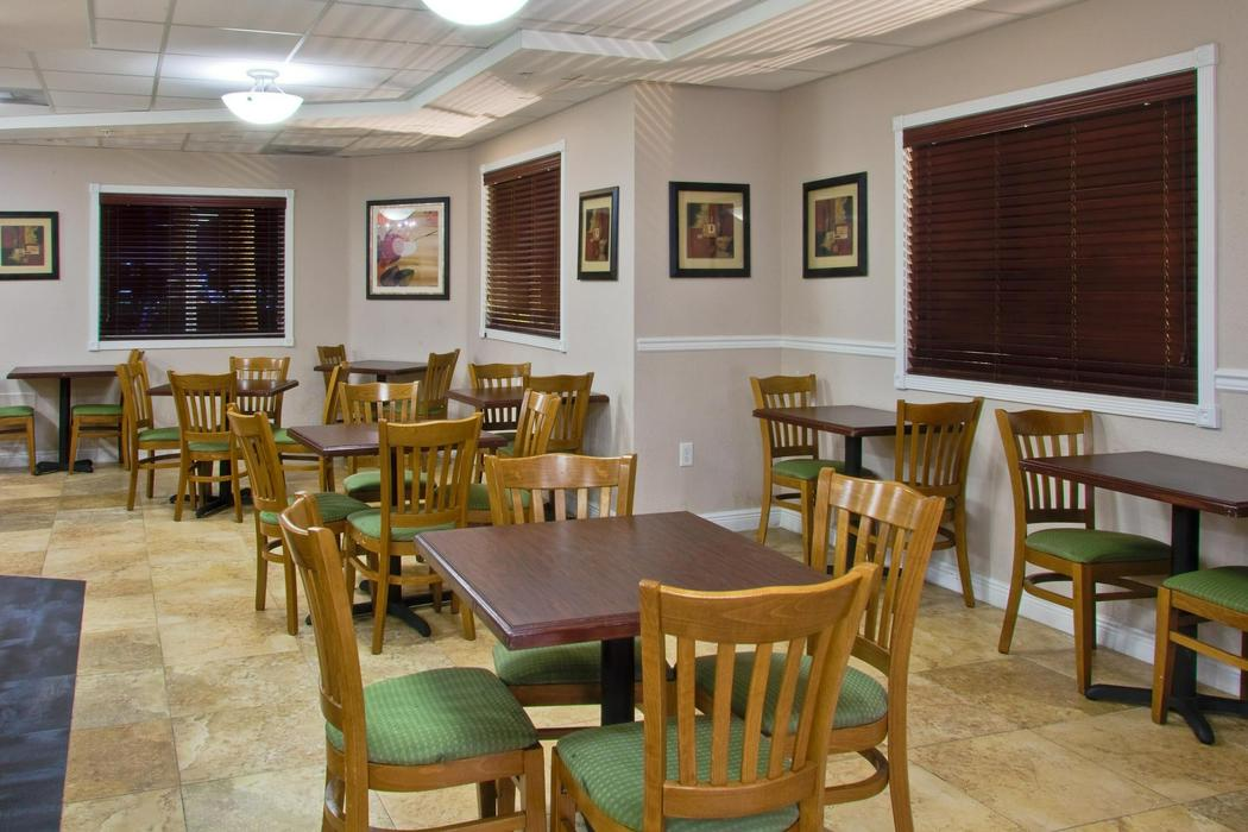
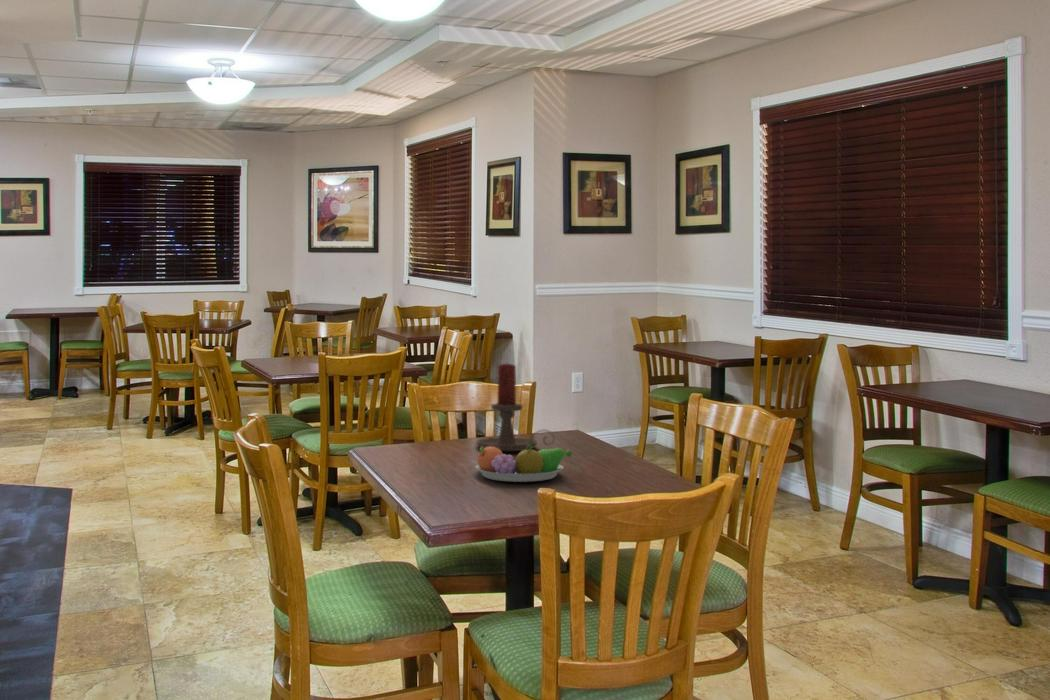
+ fruit bowl (522, 458)
+ candle holder (515, 405)
